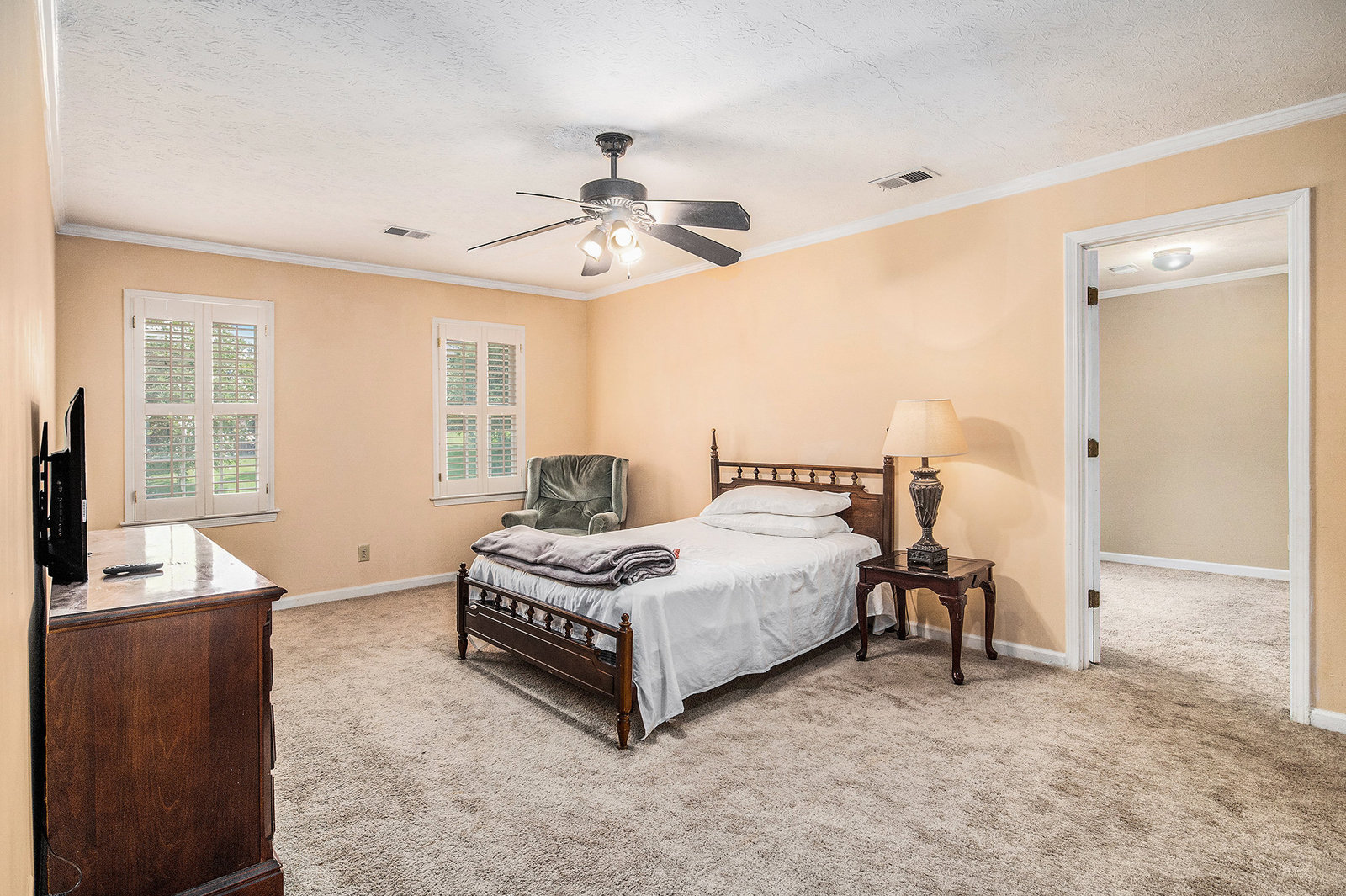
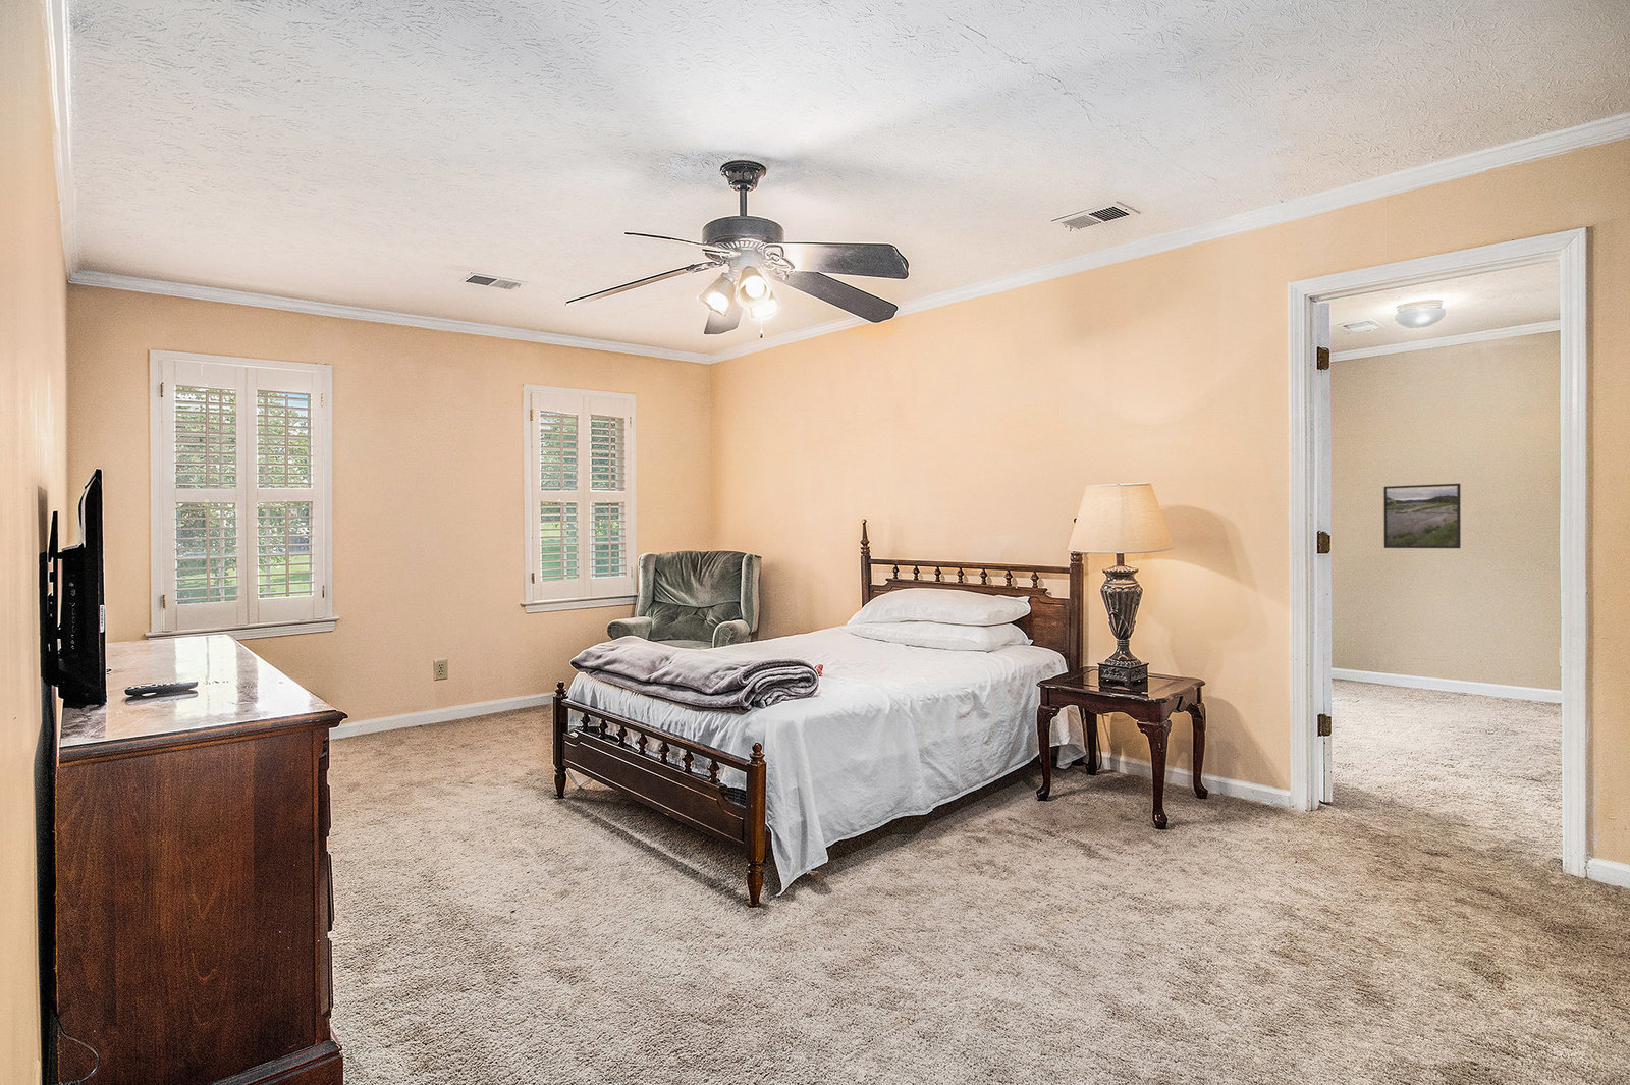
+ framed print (1422, 517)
